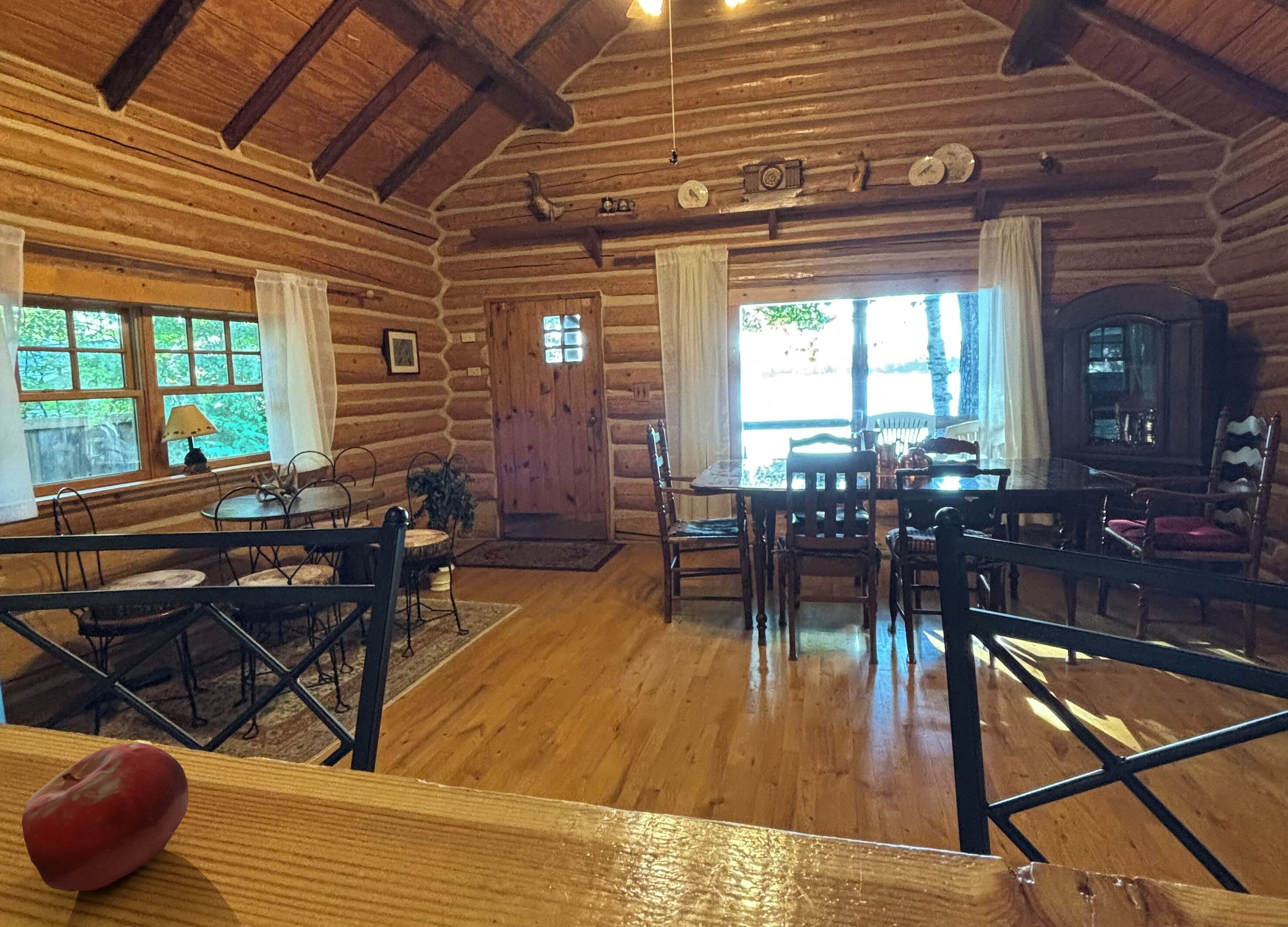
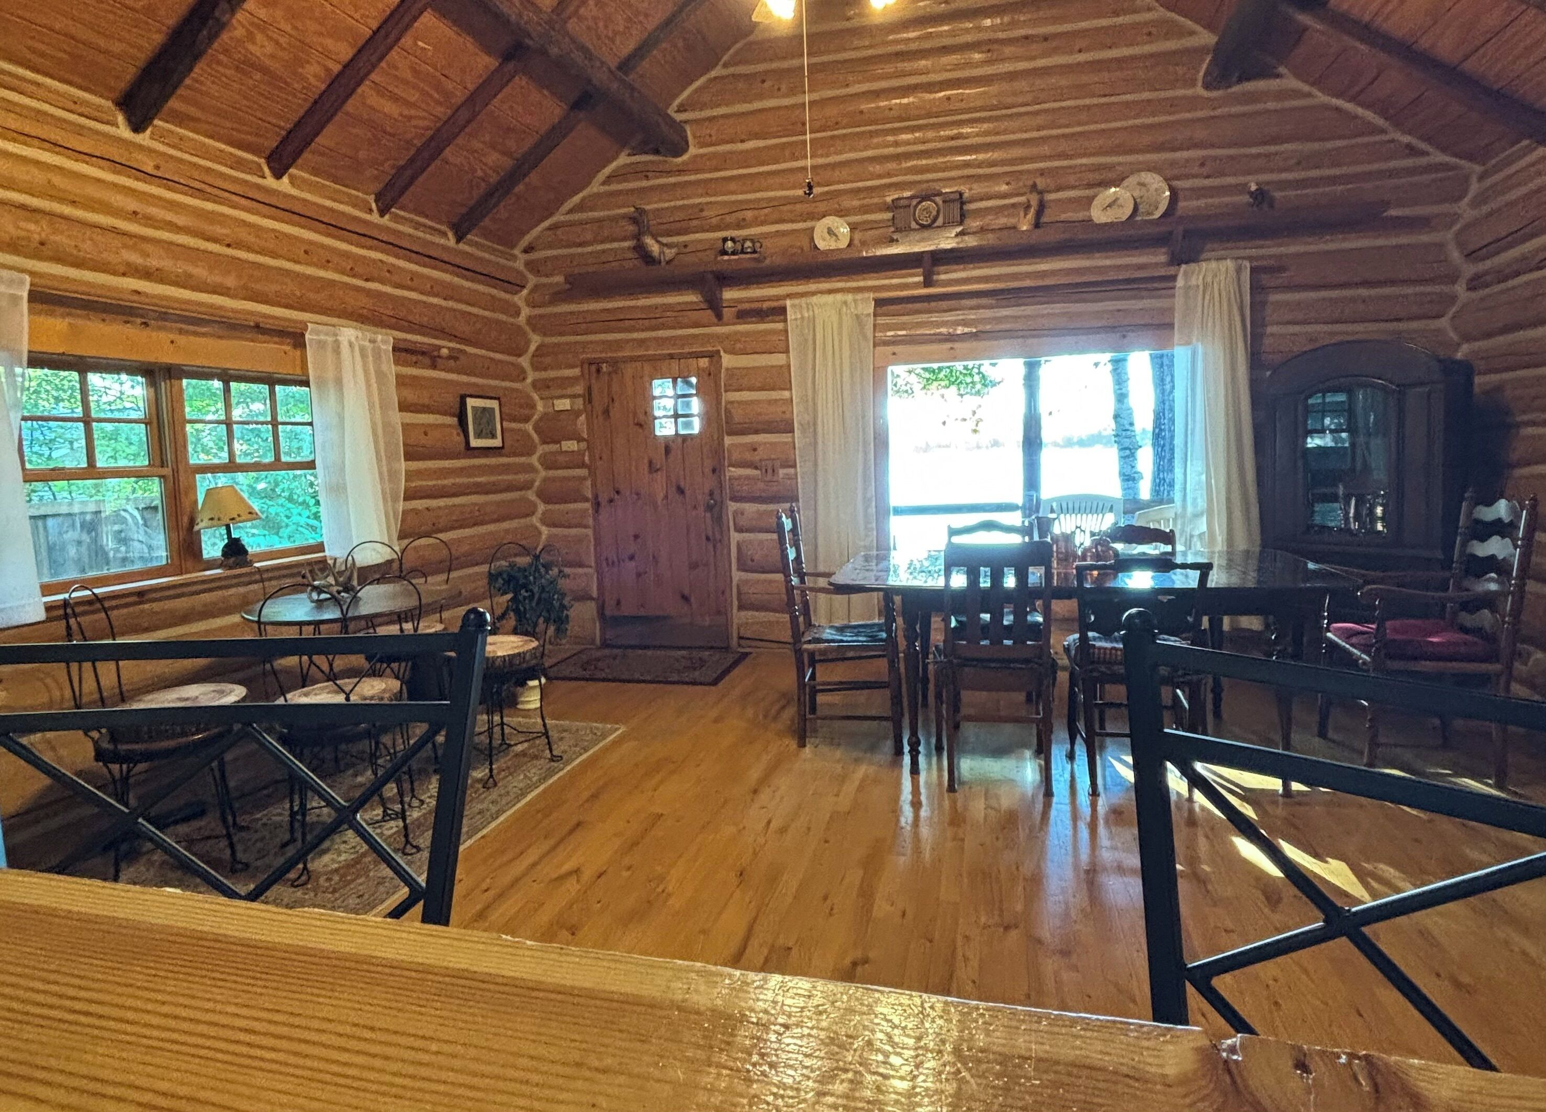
- fruit (107, 809)
